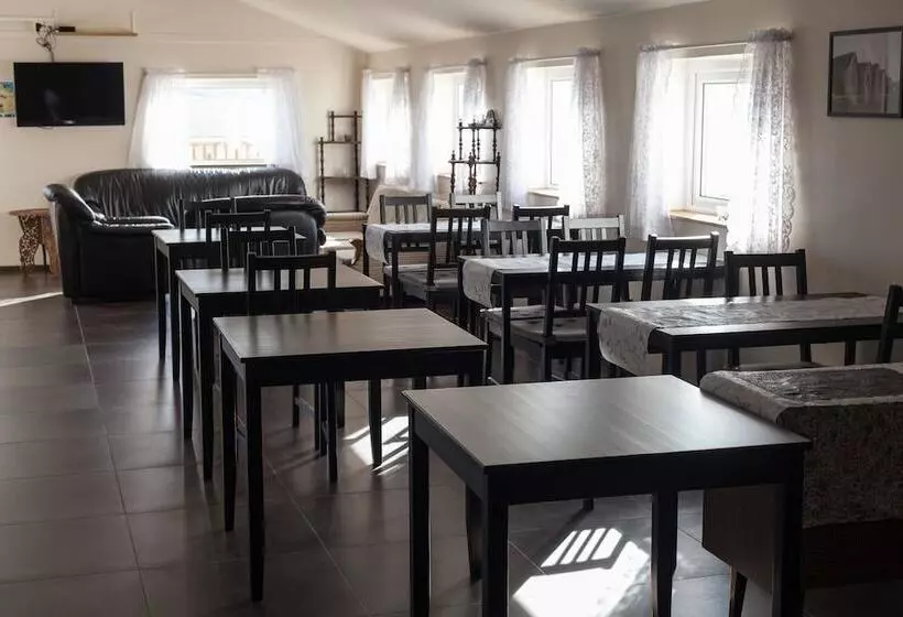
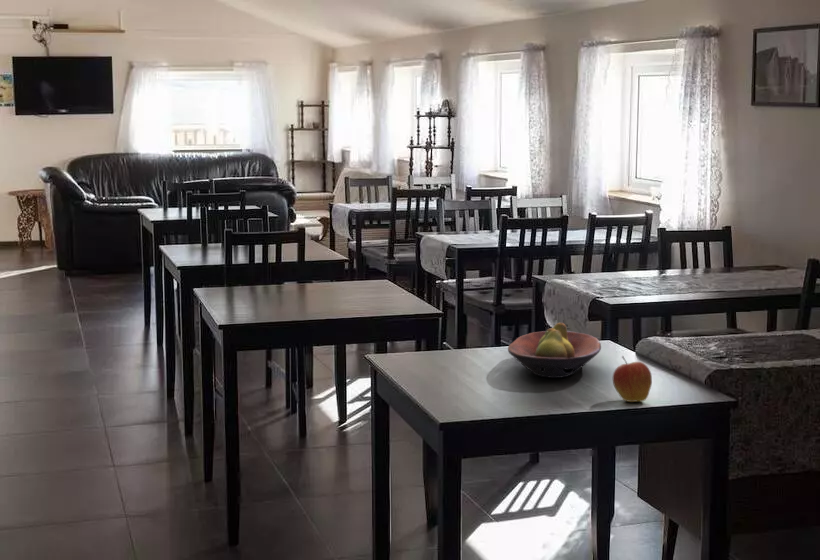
+ apple (632, 378)
+ fruit bowl (554, 346)
